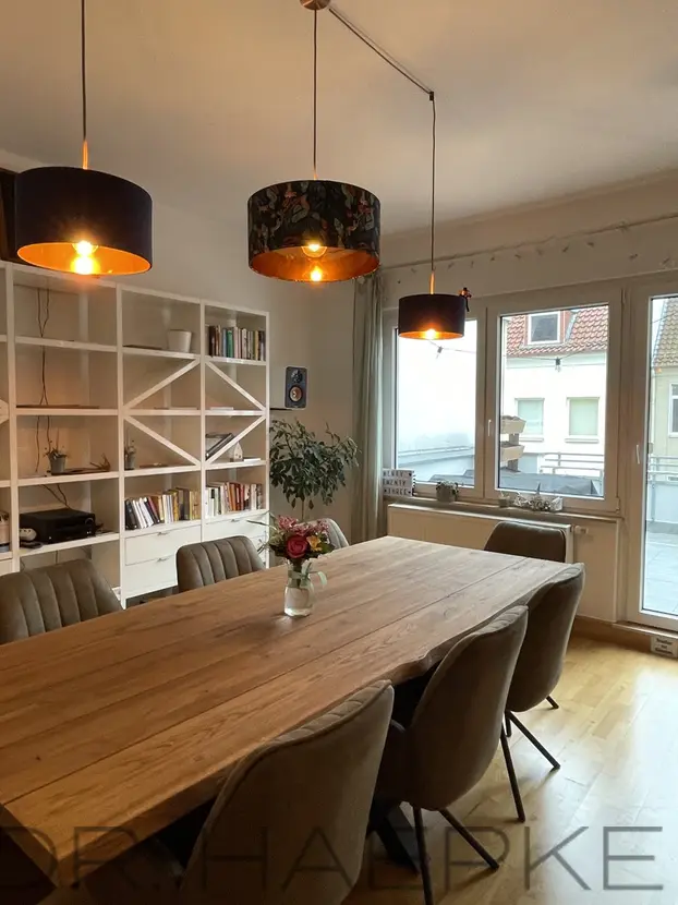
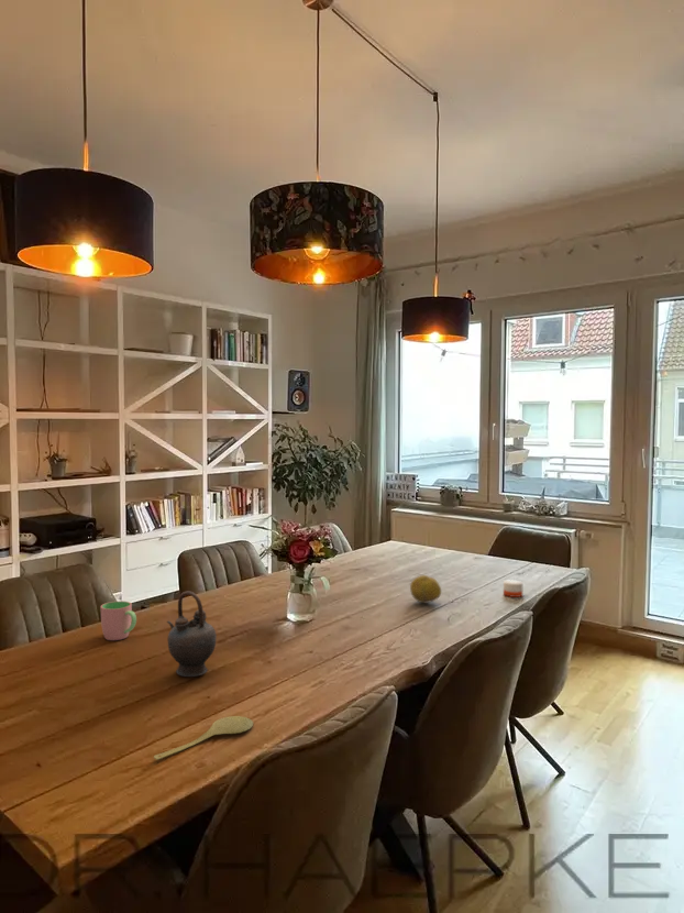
+ teapot (188, 630)
+ spoon (205, 736)
+ candle (512, 581)
+ cup (120, 622)
+ fruit (424, 588)
